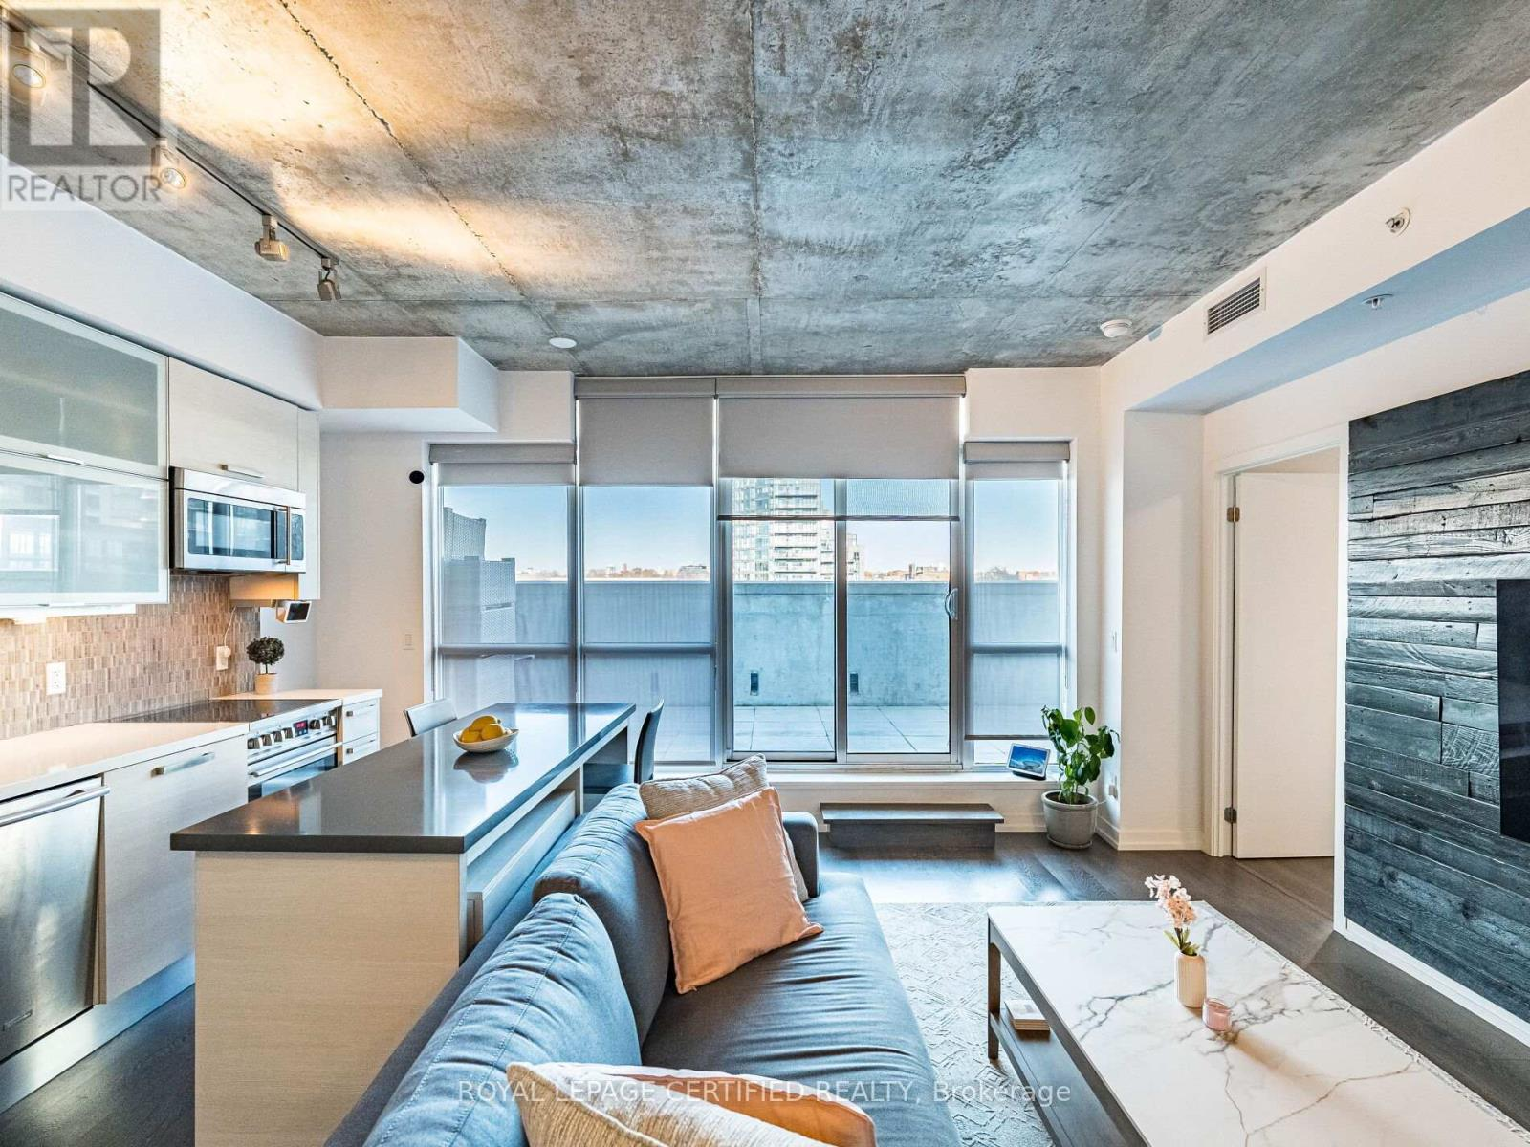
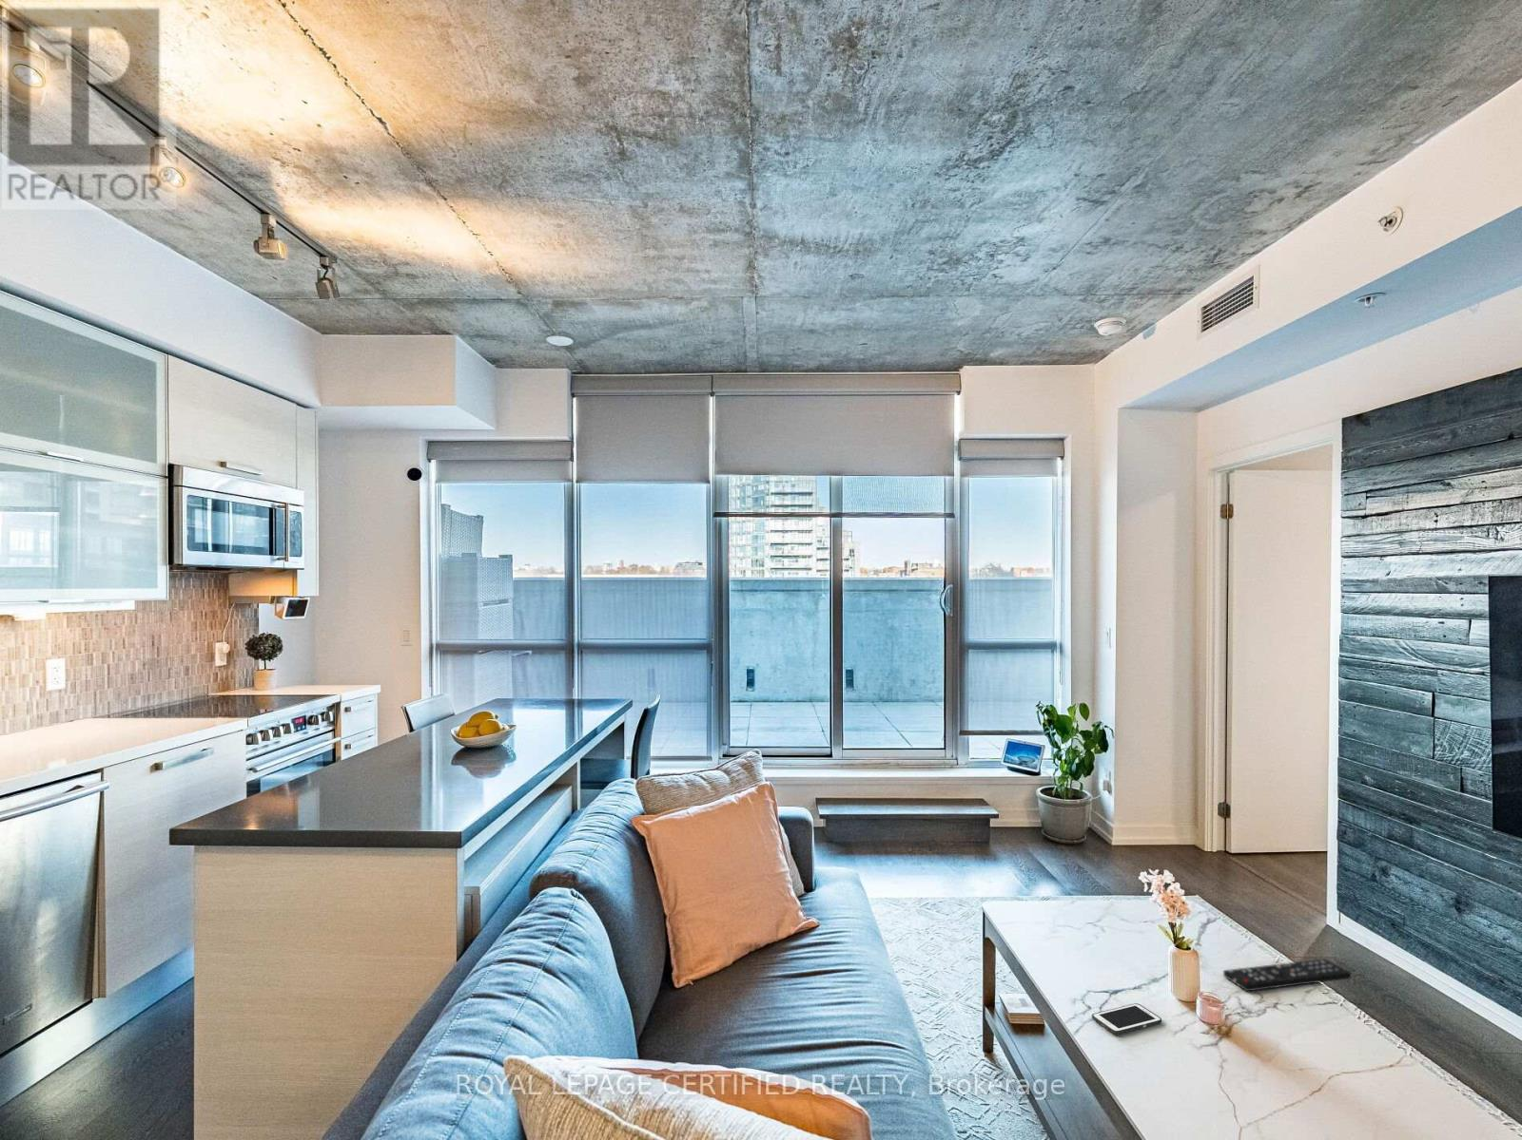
+ remote control (1286, 972)
+ cell phone (1127, 1018)
